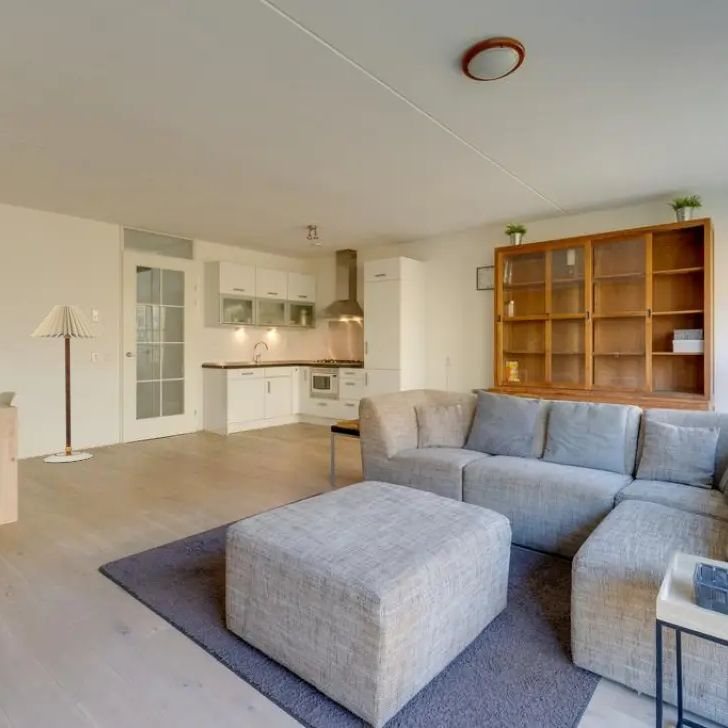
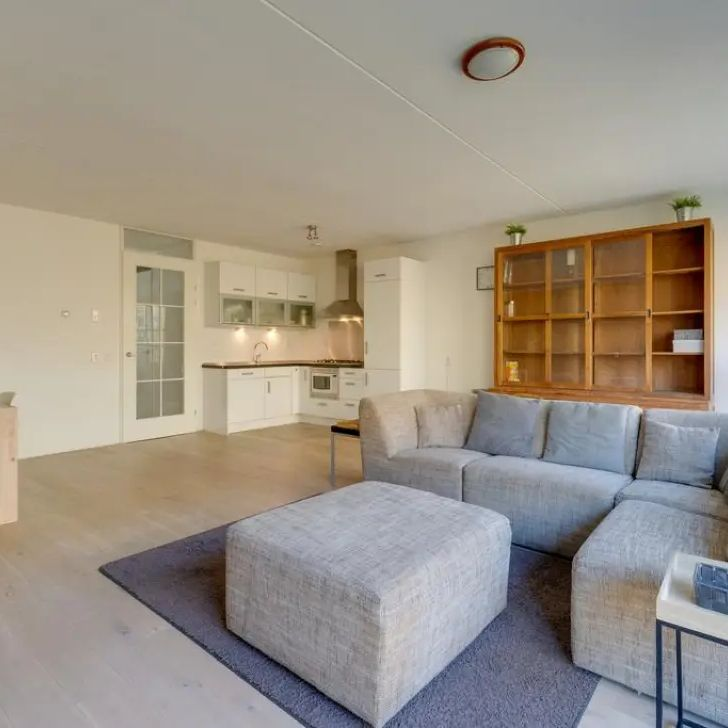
- floor lamp (67, 382)
